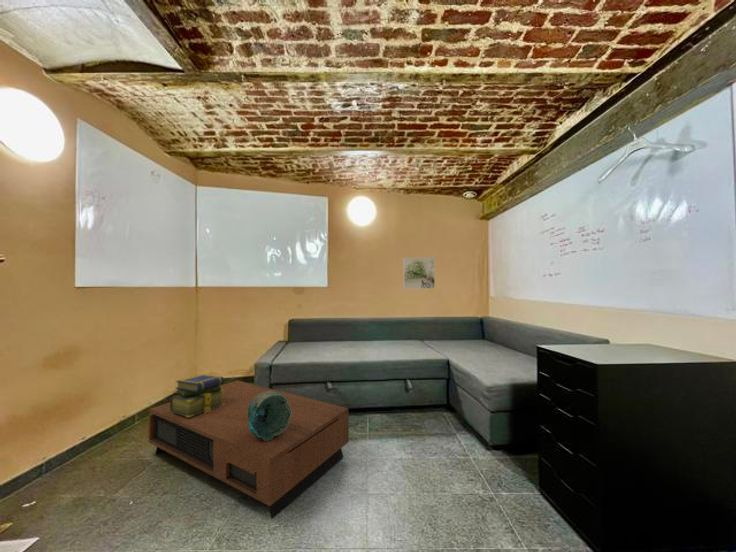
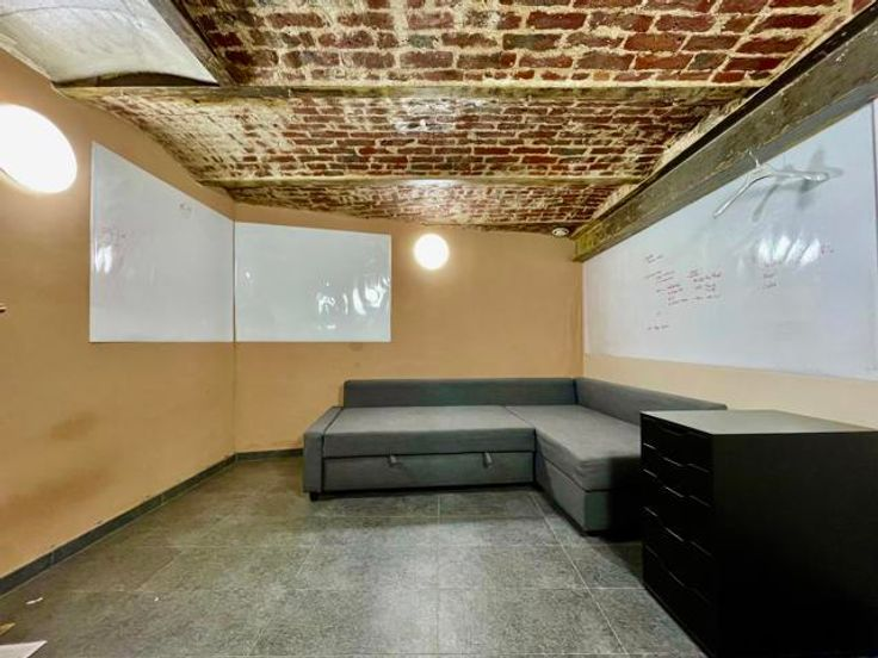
- stack of books (198, 392)
- coffee table (249, 431)
- decorative bowl (269, 411)
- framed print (419, 273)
